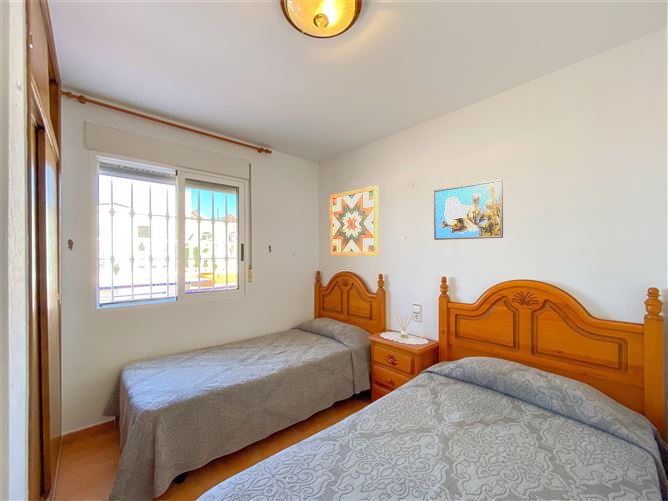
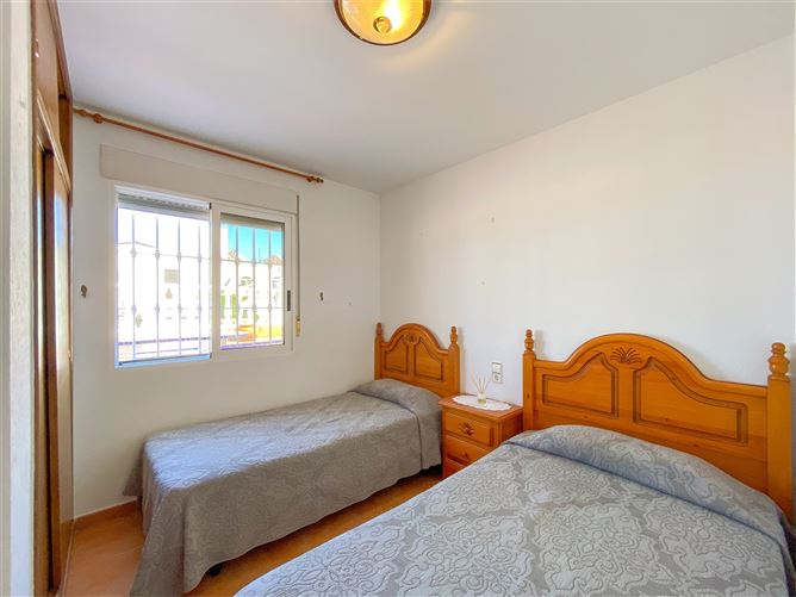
- wall art (352, 223)
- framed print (465, 212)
